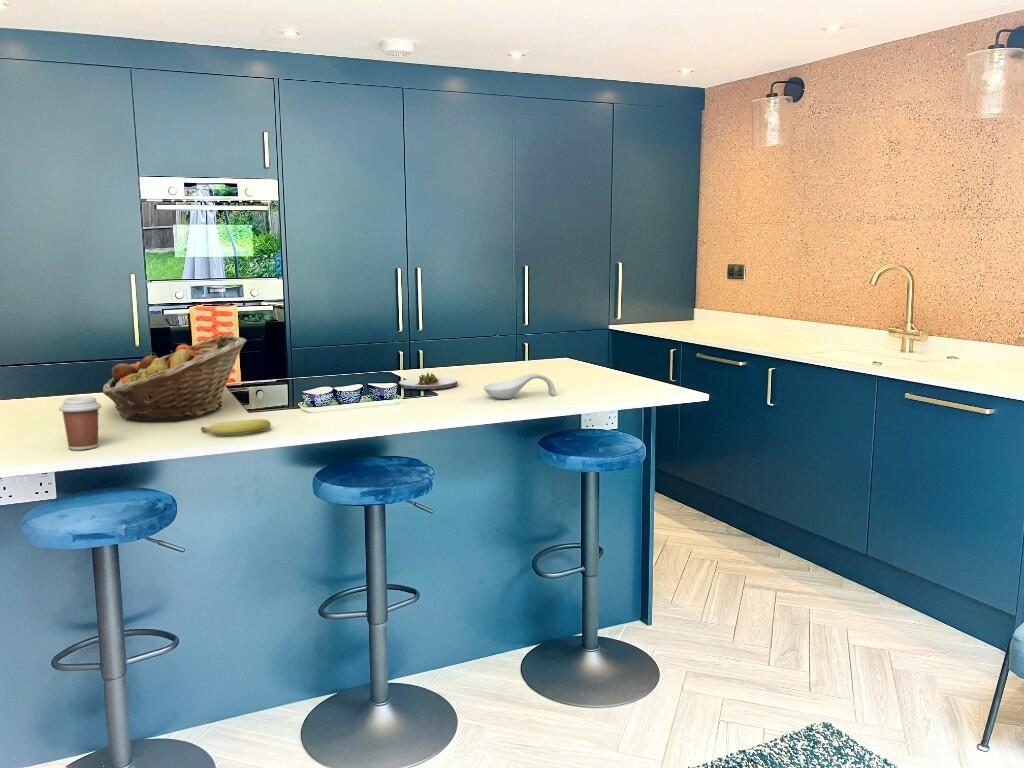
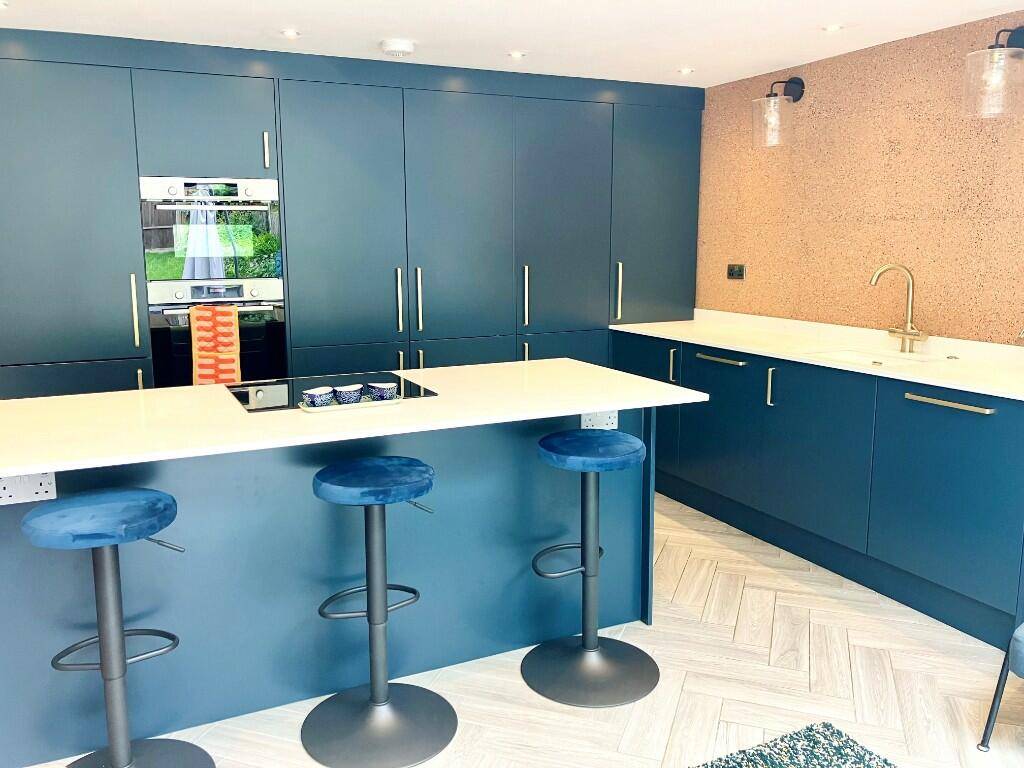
- salad plate (428, 379)
- coffee cup (81, 422)
- fruit (236, 425)
- fruit basket (176, 375)
- spoon rest (519, 385)
